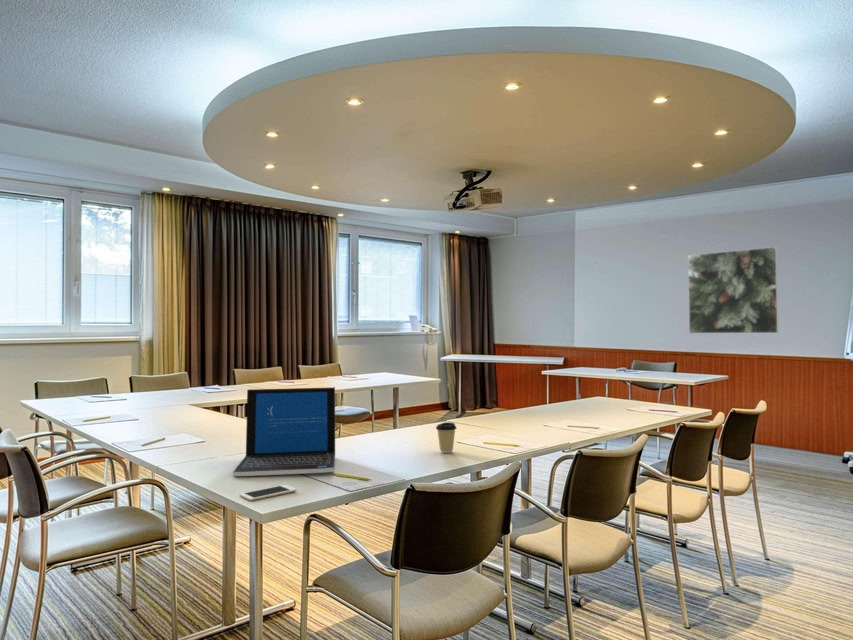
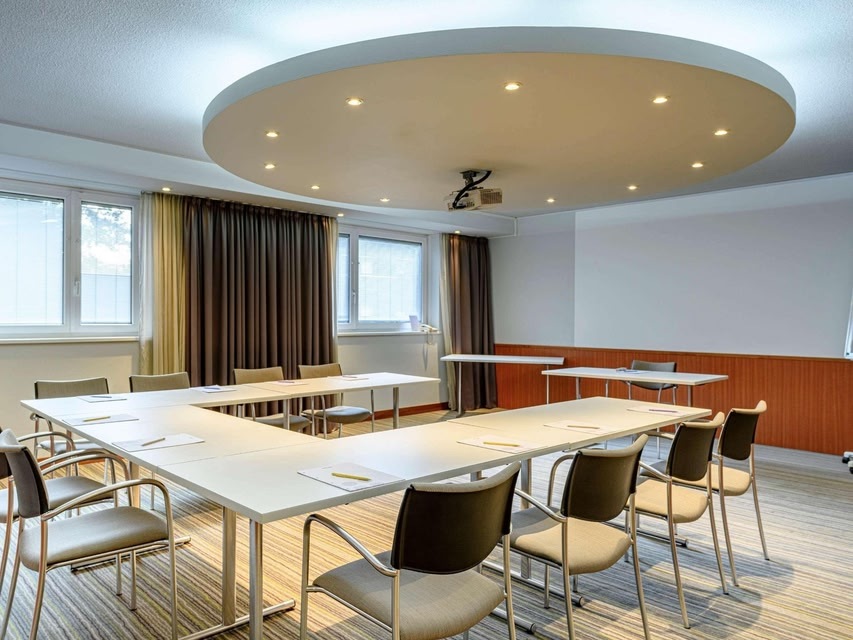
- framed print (731, 292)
- laptop (288, 428)
- coffee cup (446, 437)
- cell phone (268, 492)
